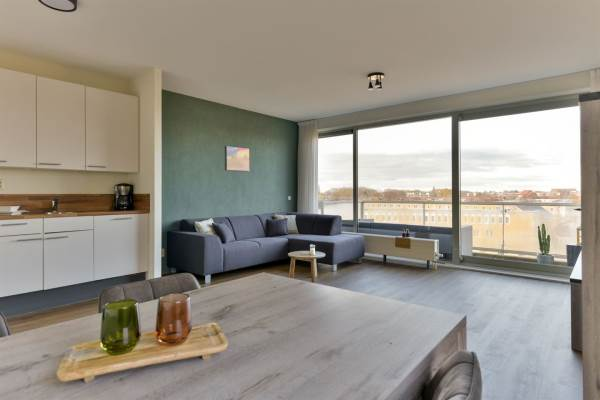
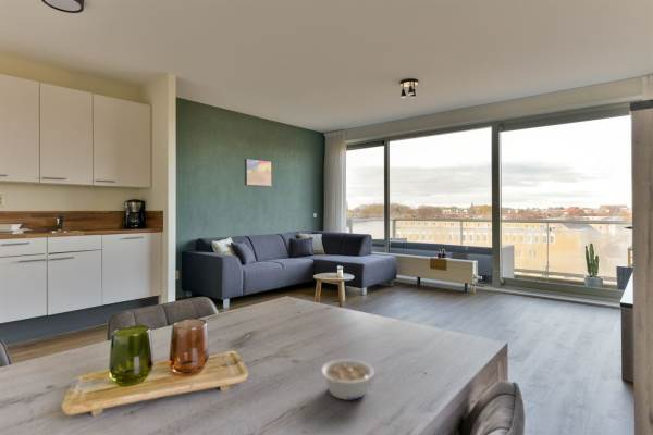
+ legume (347, 378)
